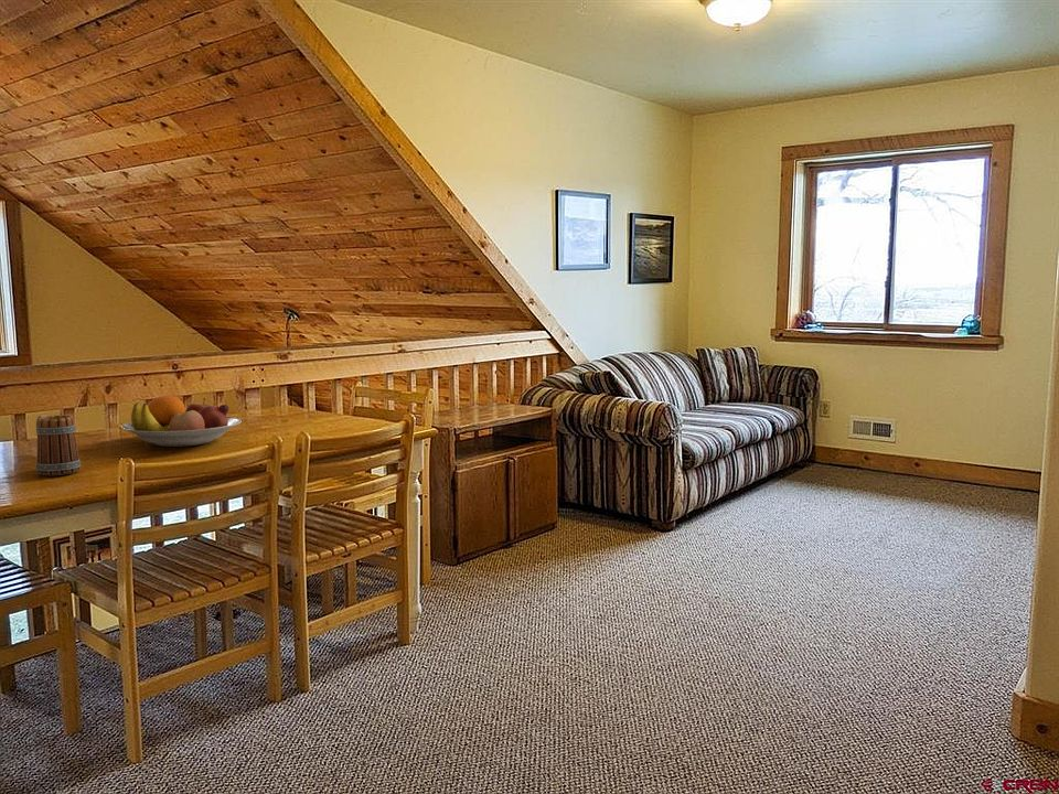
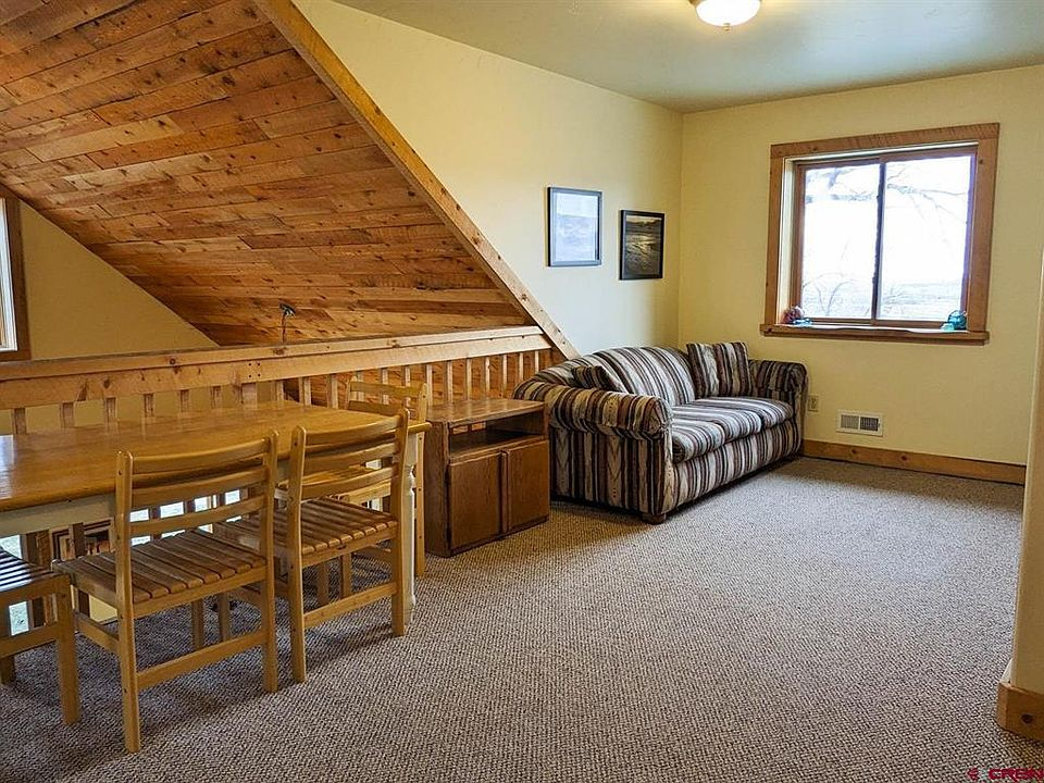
- mug (52, 443)
- fruit bowl (182, 418)
